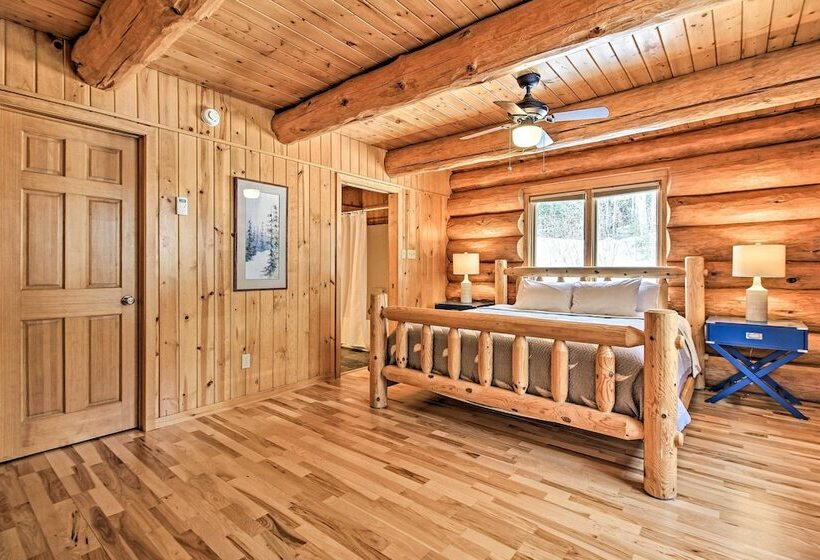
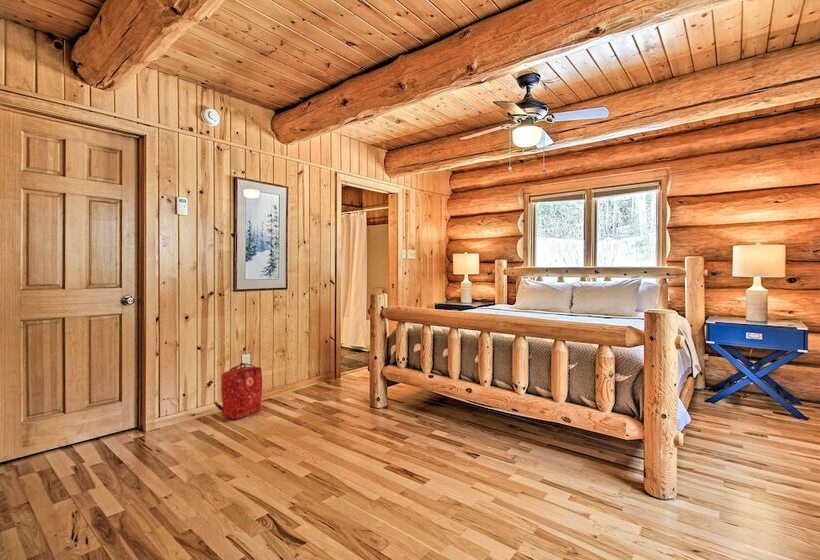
+ backpack (239, 388)
